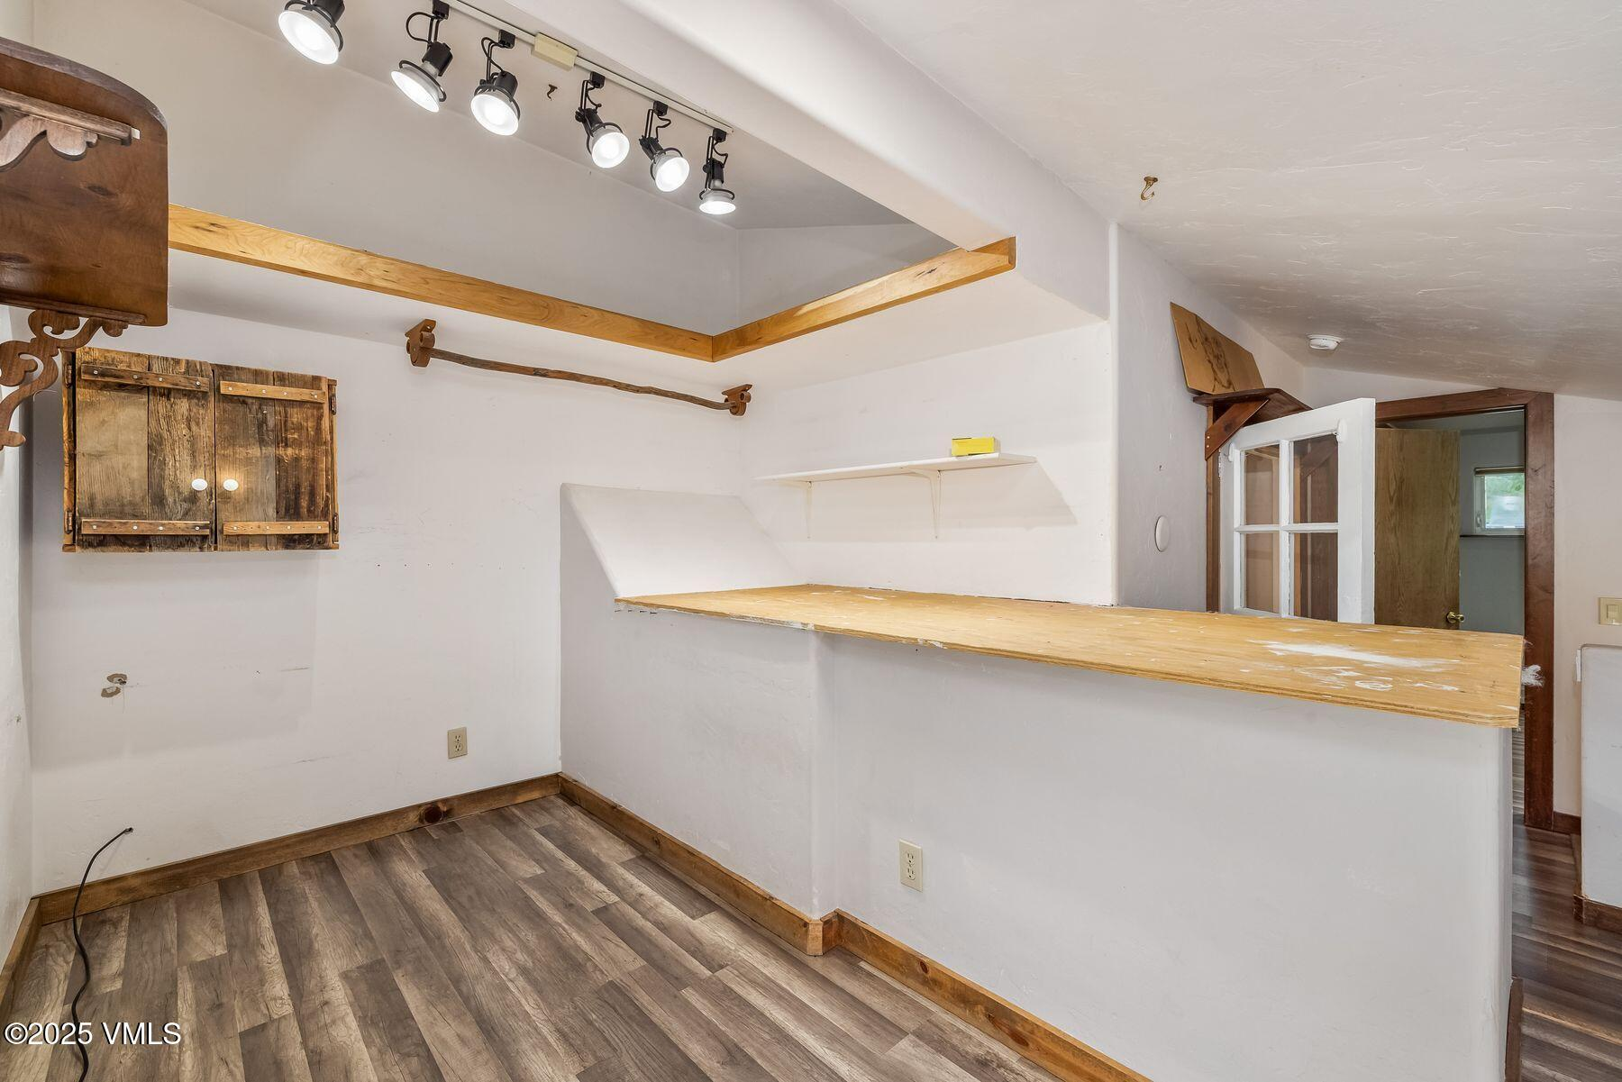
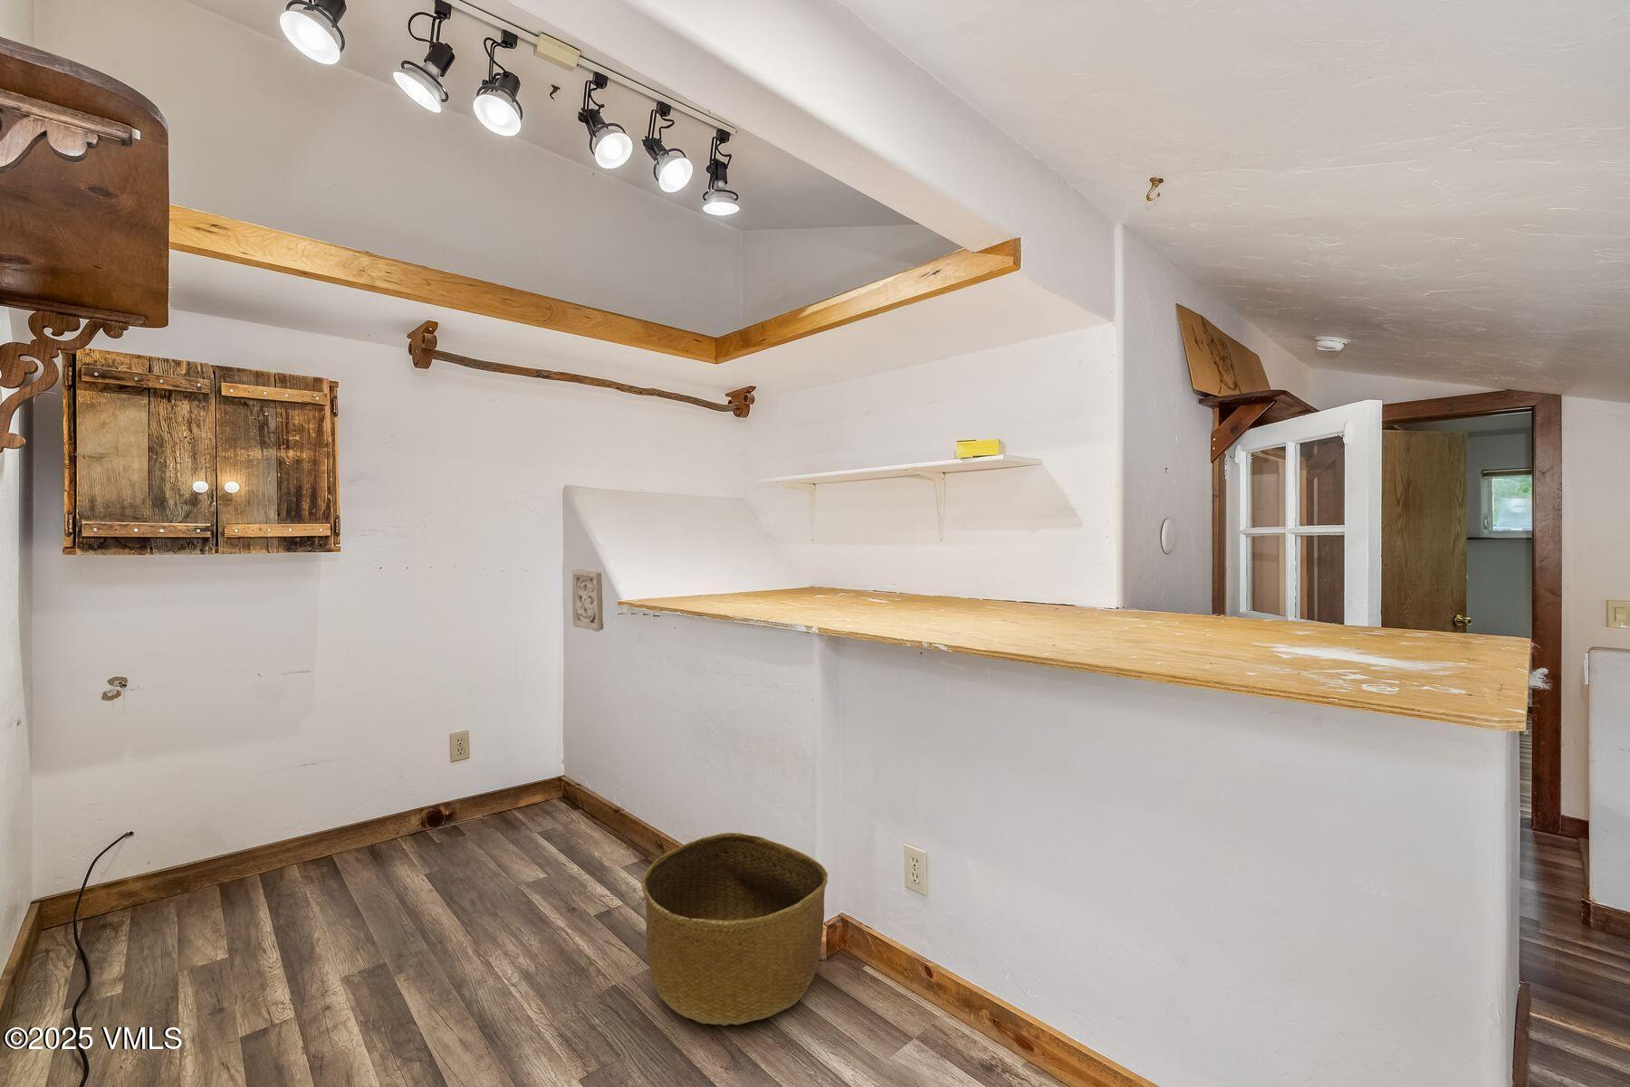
+ basket (733, 924)
+ wall ornament (586, 601)
